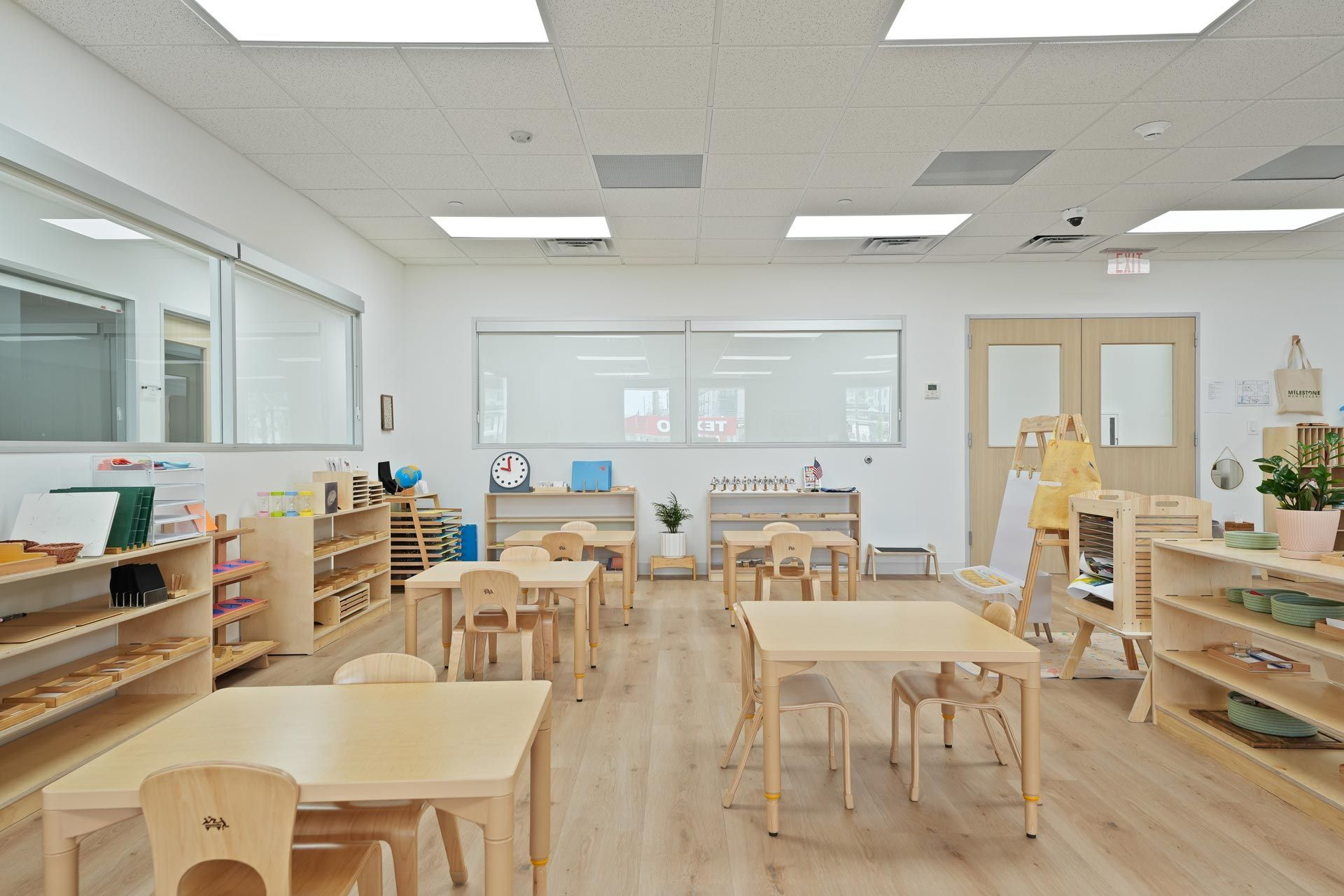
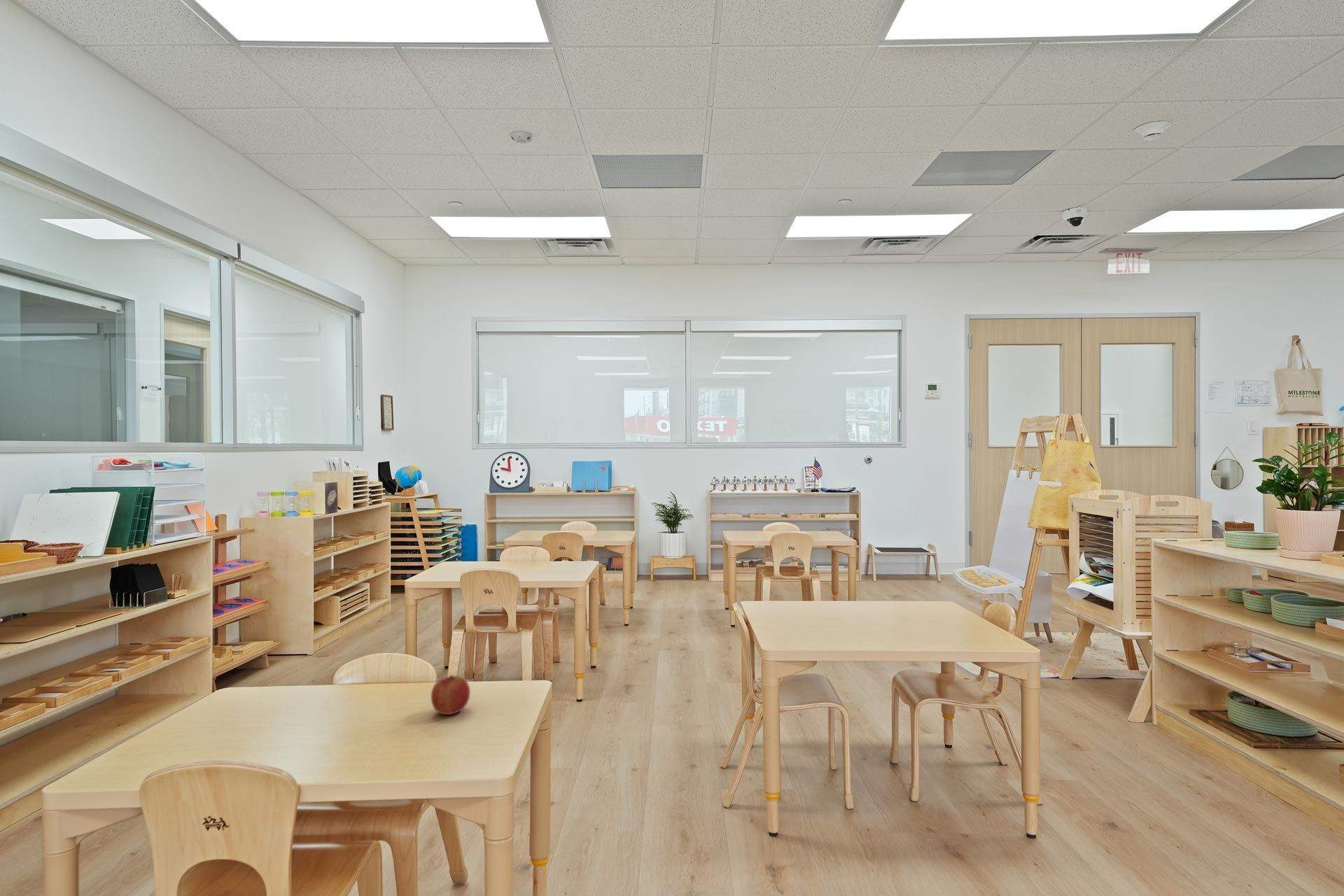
+ fruit (450, 692)
